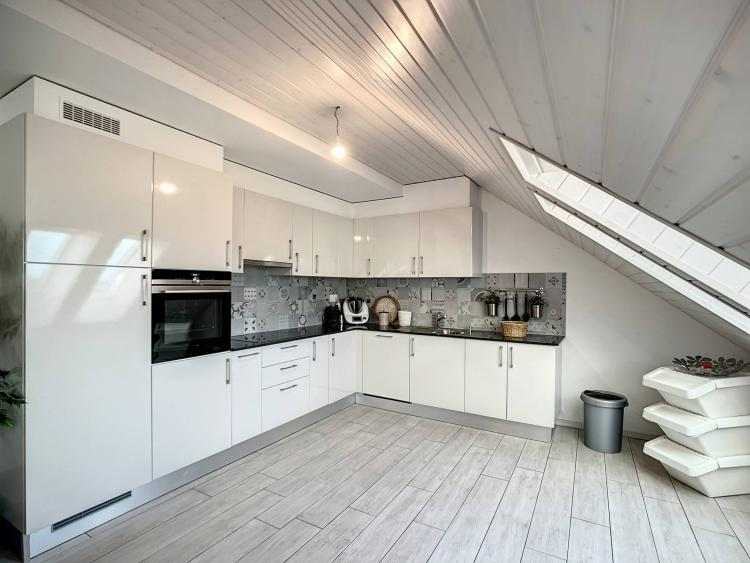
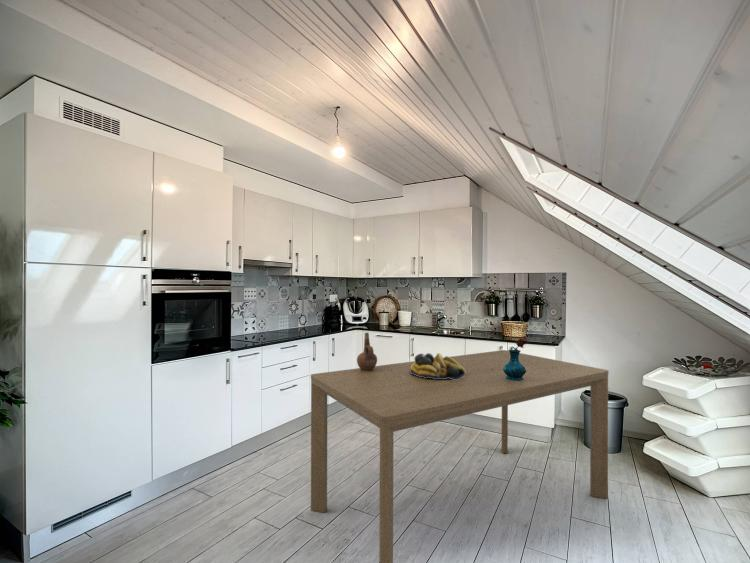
+ ceramic pitcher (367, 350)
+ dining table (458, 416)
+ fruit bowl (436, 363)
+ vase (514, 357)
